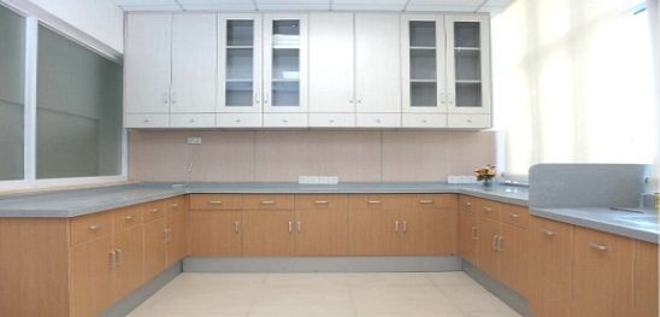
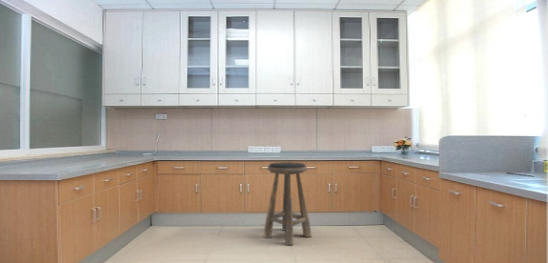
+ stool (287, 200)
